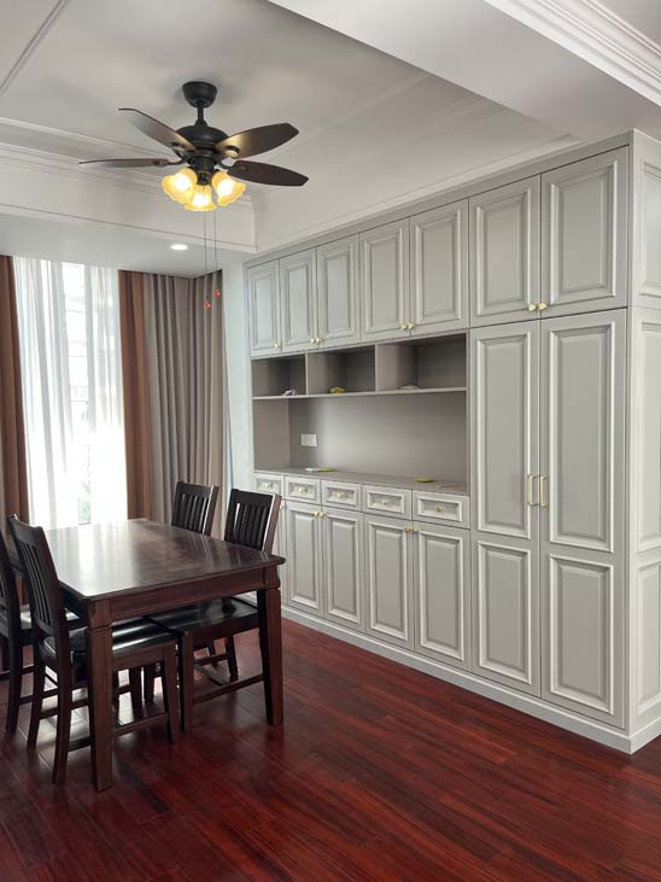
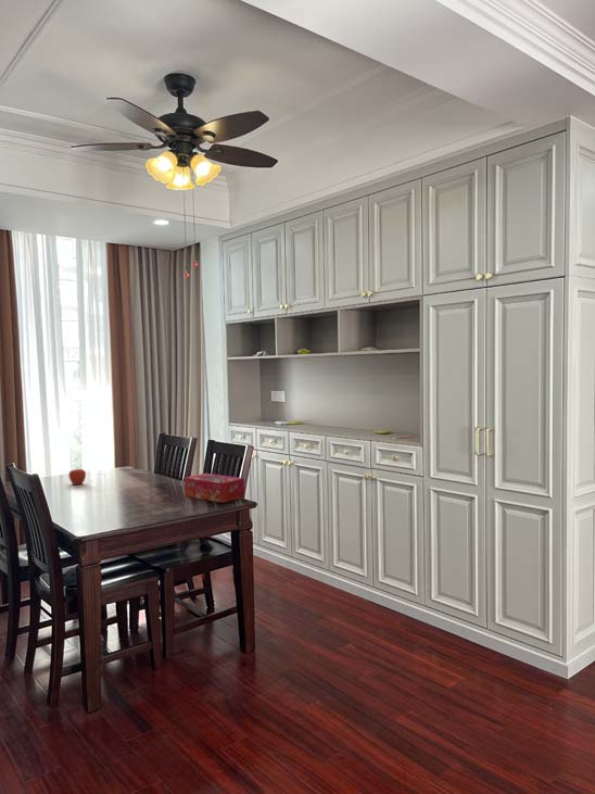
+ tissue box (214, 487)
+ fruit (77, 475)
